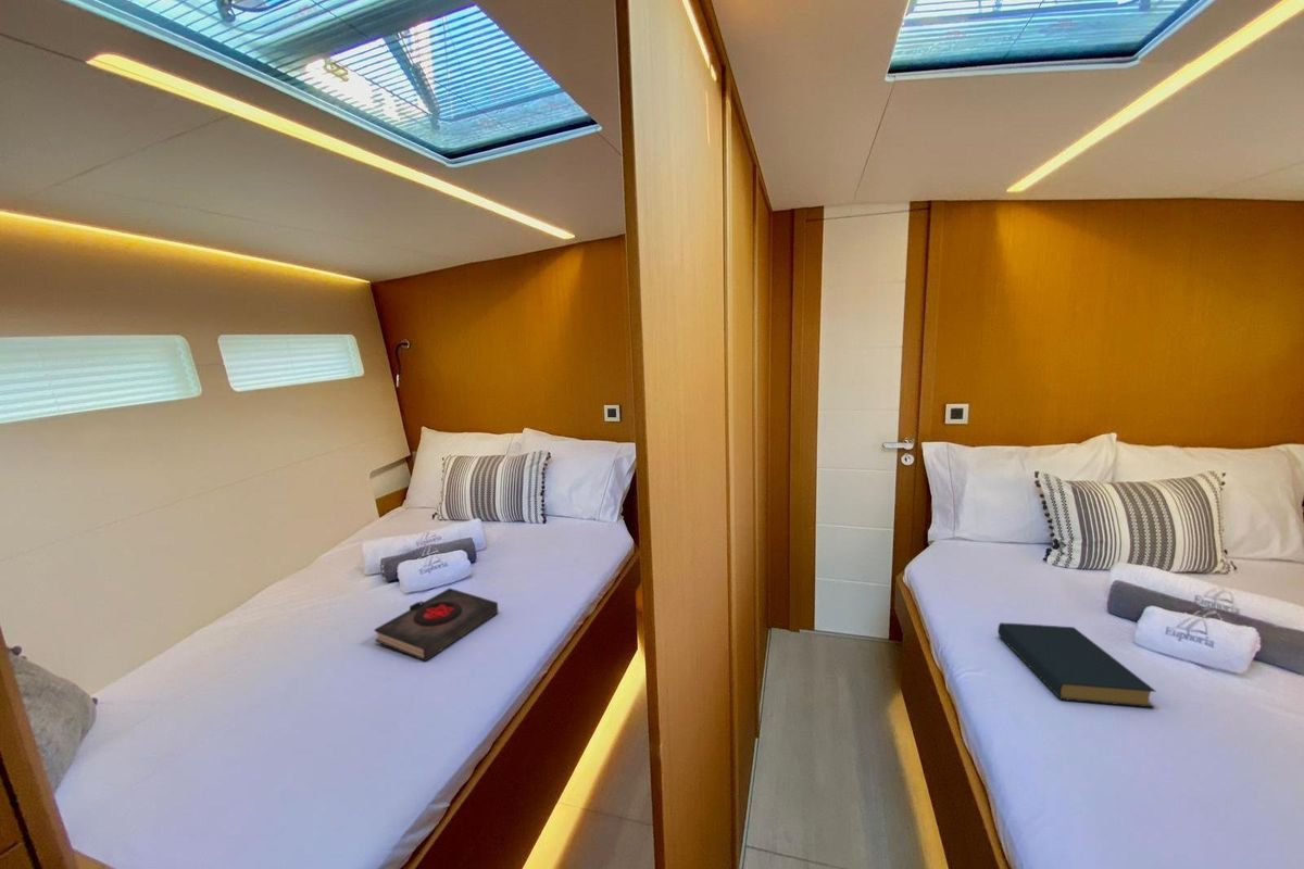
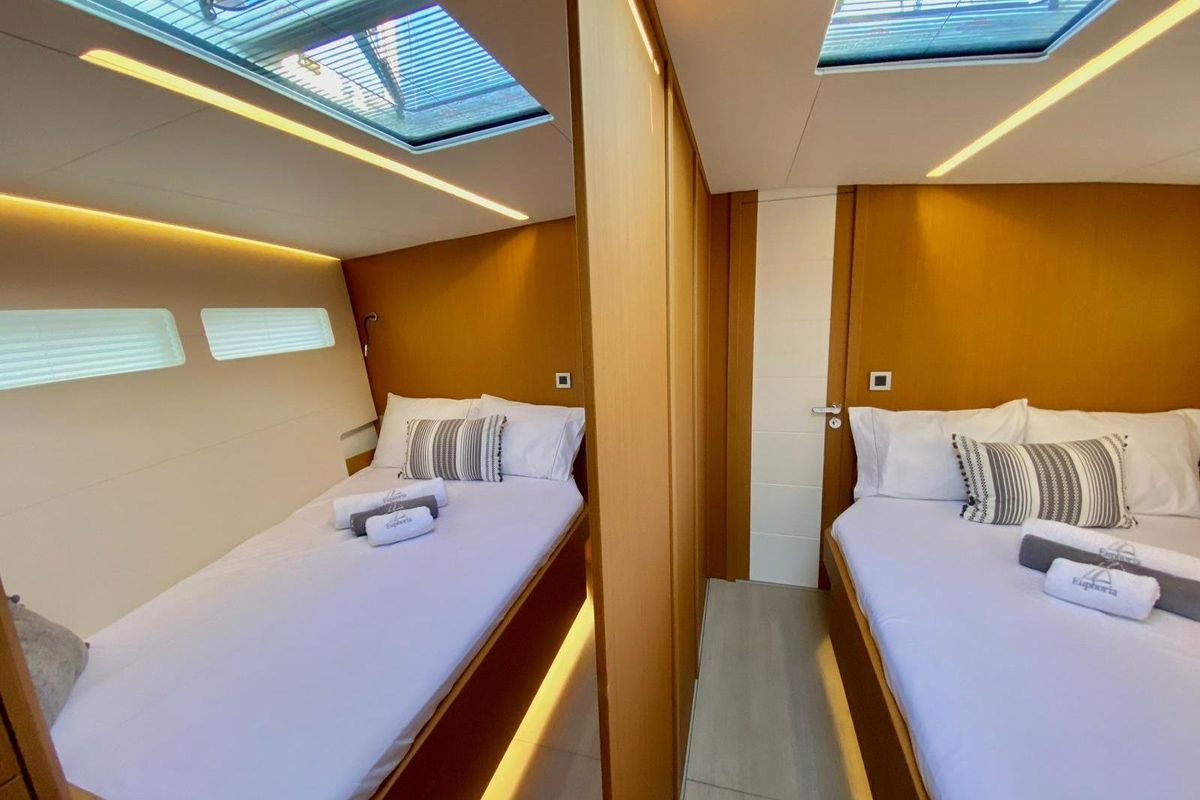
- book (438, 618)
- hardback book (1066, 659)
